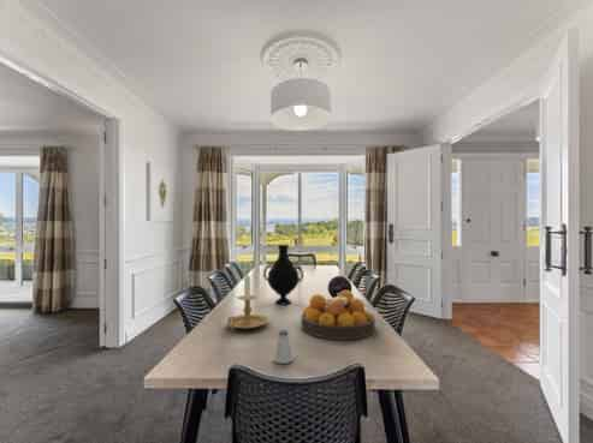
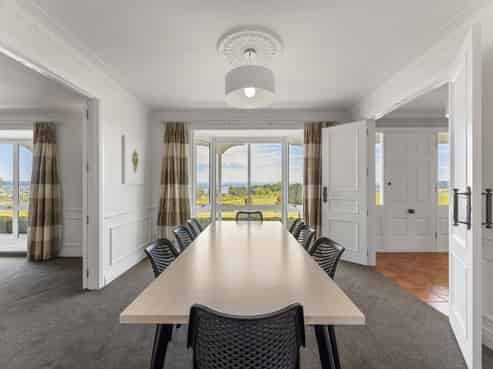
- vase (283, 274)
- fruit bowl (337, 310)
- candle holder (247, 299)
- decorative orb (339, 287)
- saltshaker (283, 345)
